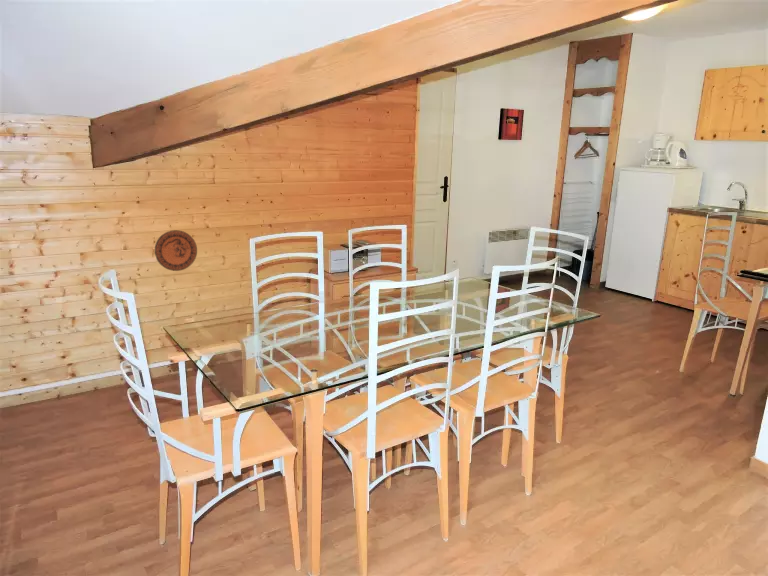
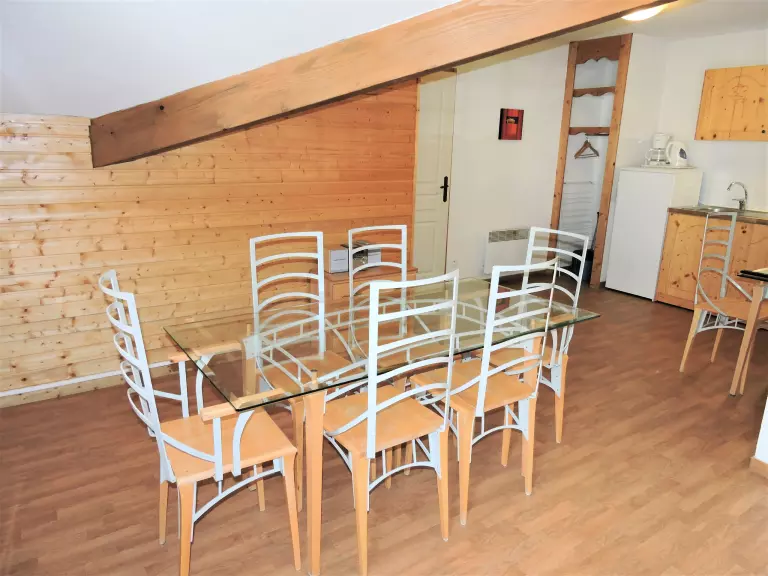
- decorative plate (176, 250)
